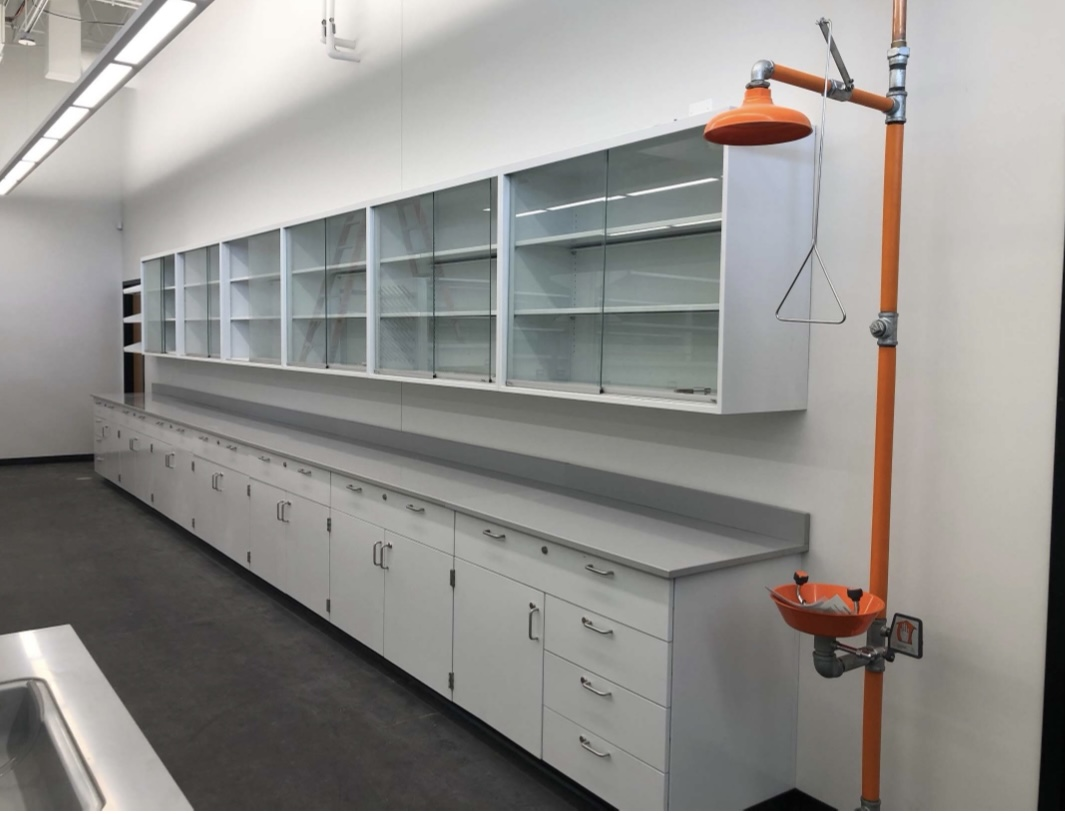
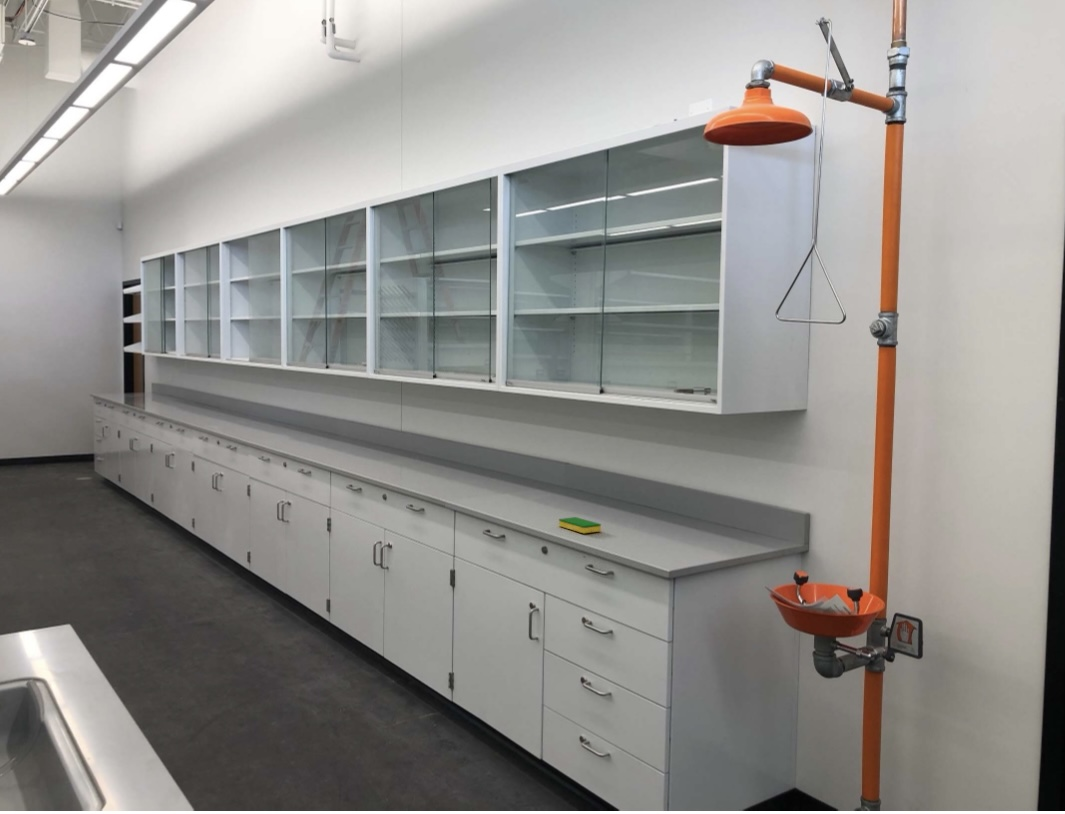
+ dish sponge (579, 524)
